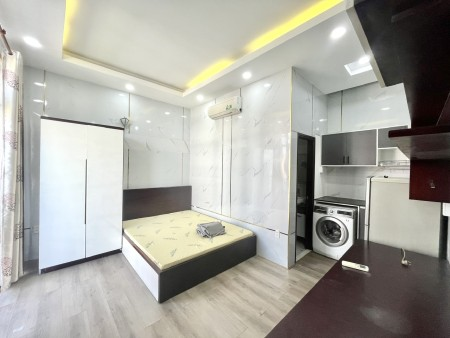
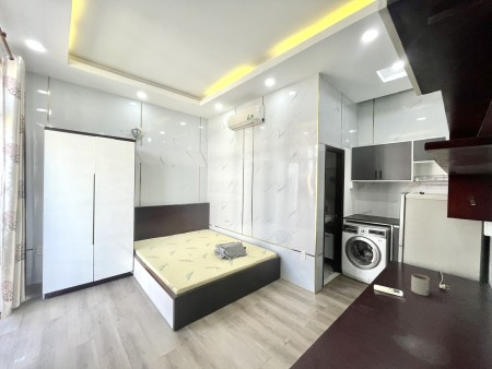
+ mug (421, 283)
